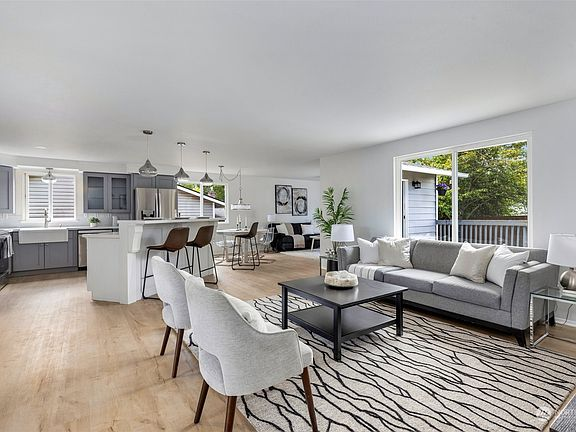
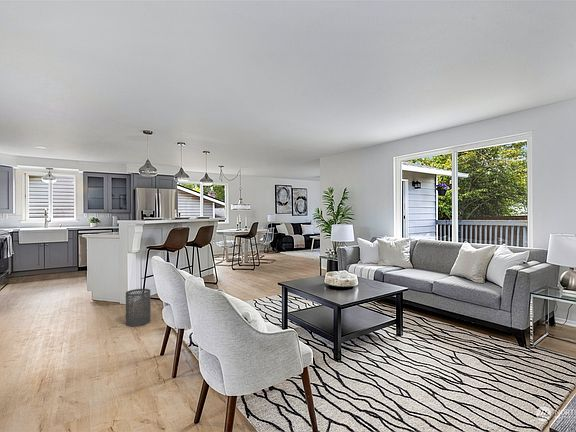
+ trash can (138, 306)
